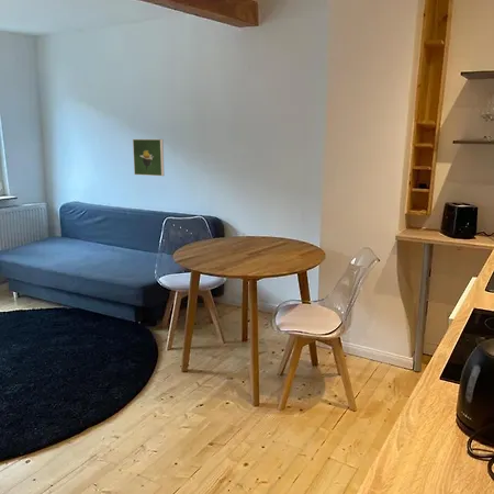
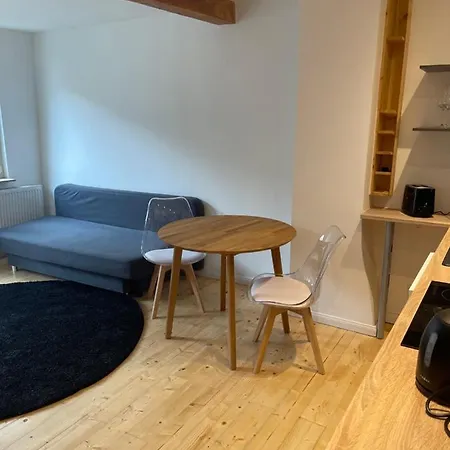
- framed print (148, 157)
